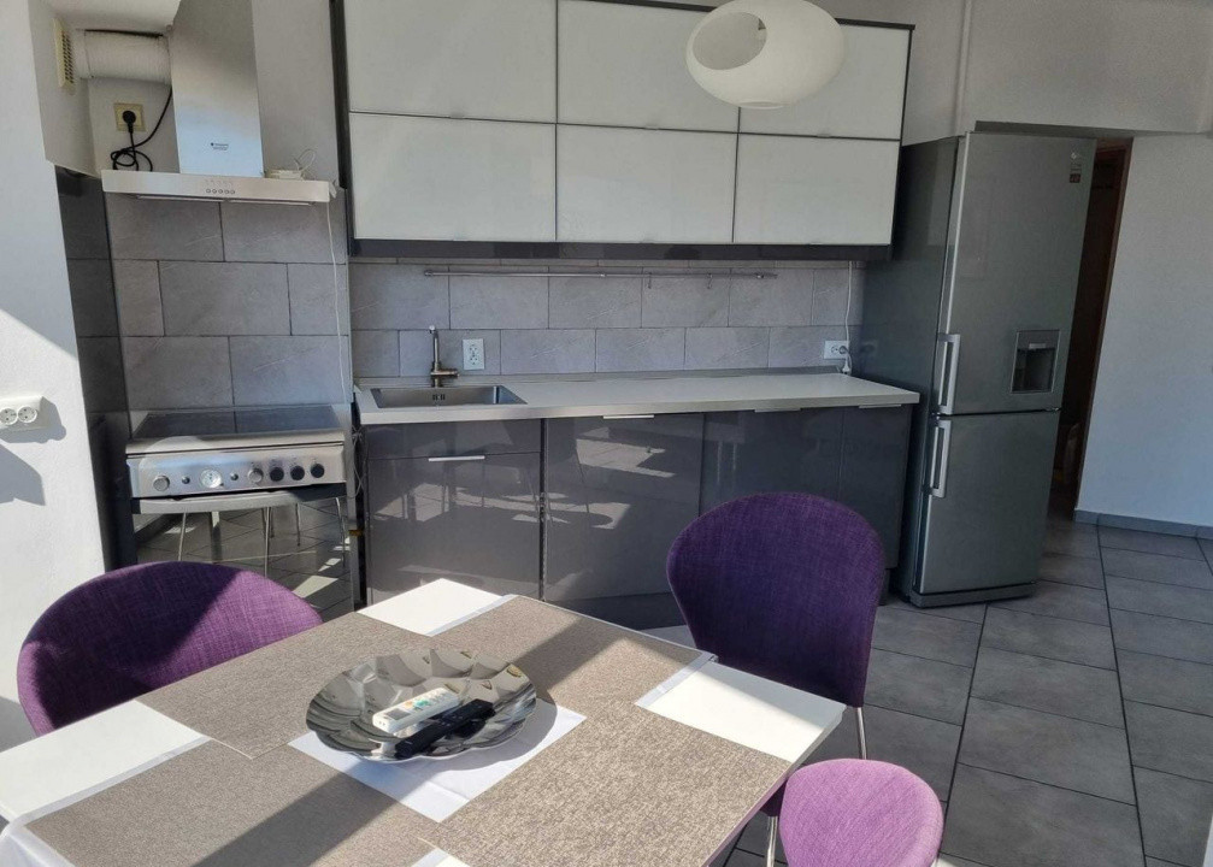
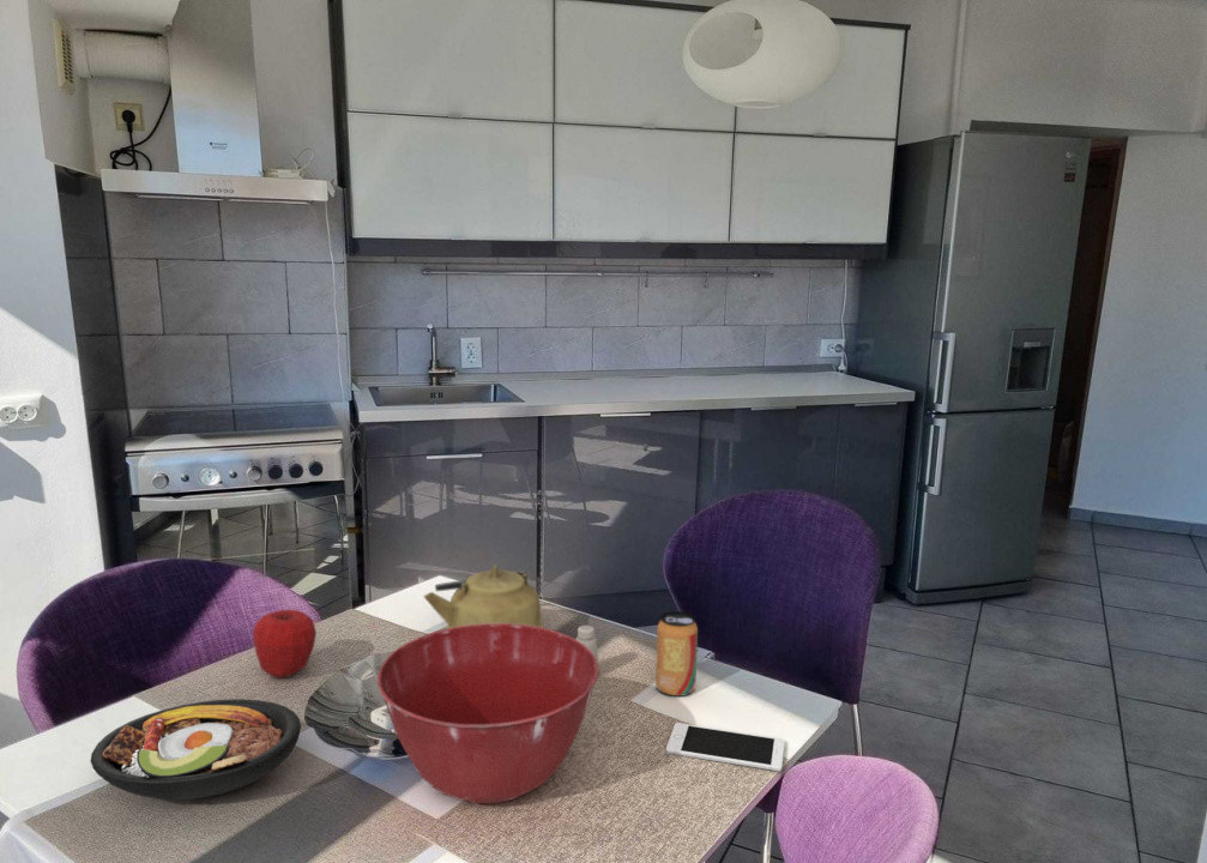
+ mixing bowl (490, 720)
+ saltshaker (587, 647)
+ cell phone (725, 746)
+ beverage can (676, 653)
+ apple (284, 641)
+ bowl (199, 755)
+ kettle (484, 604)
